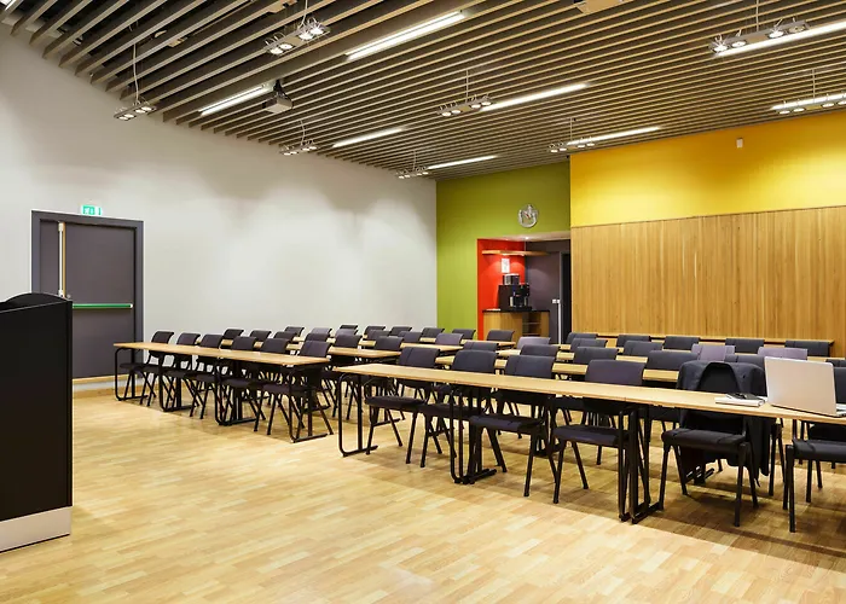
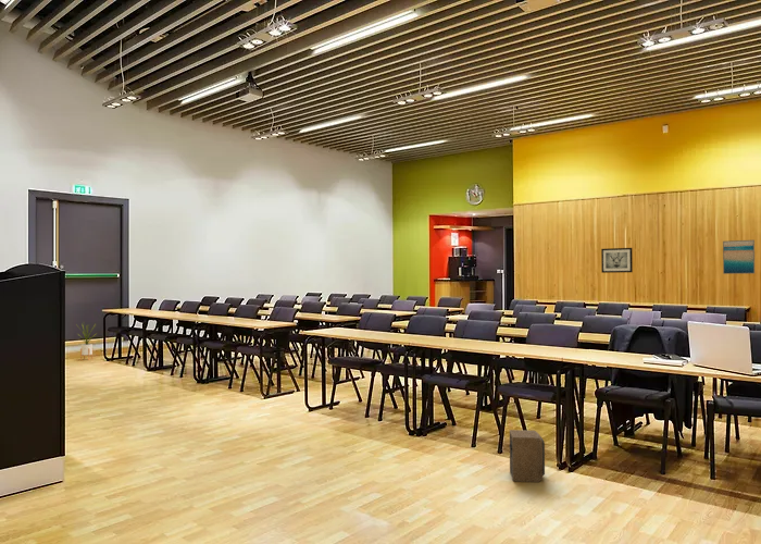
+ speaker (526, 455)
+ house plant (86, 339)
+ wall art (738, 257)
+ wall art (616, 260)
